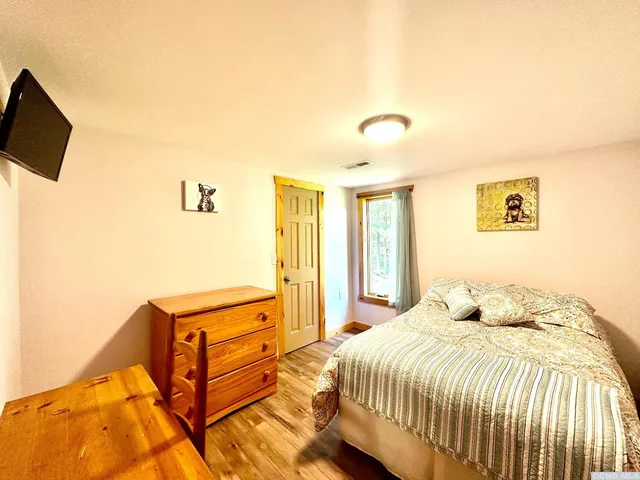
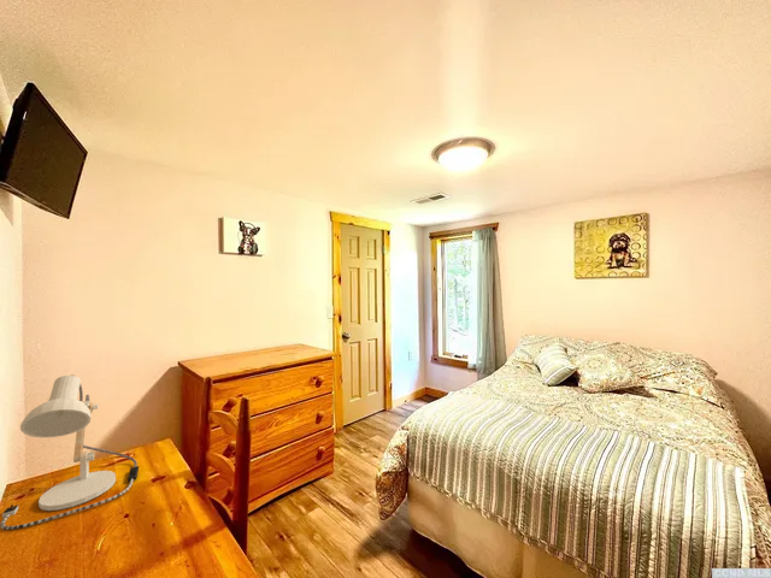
+ desk lamp (77, 431)
